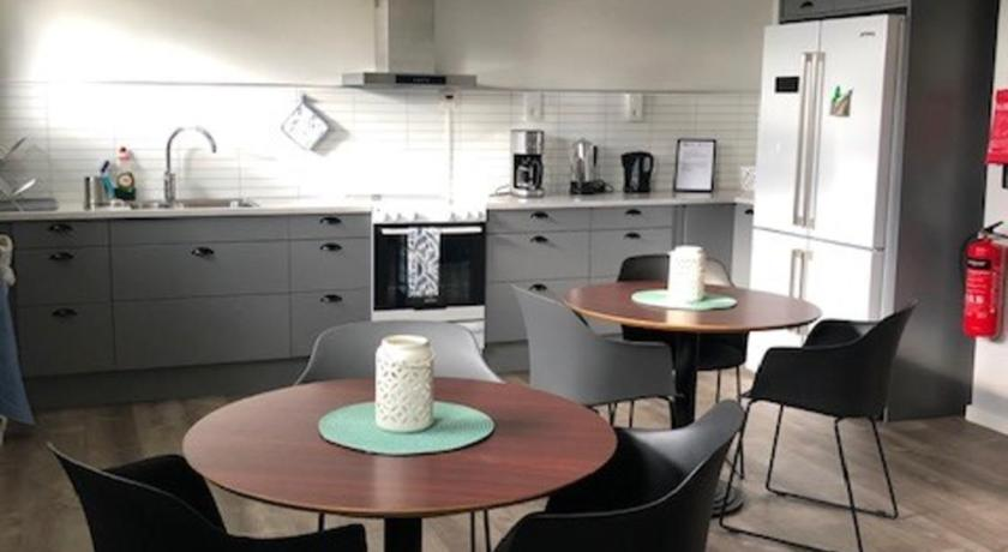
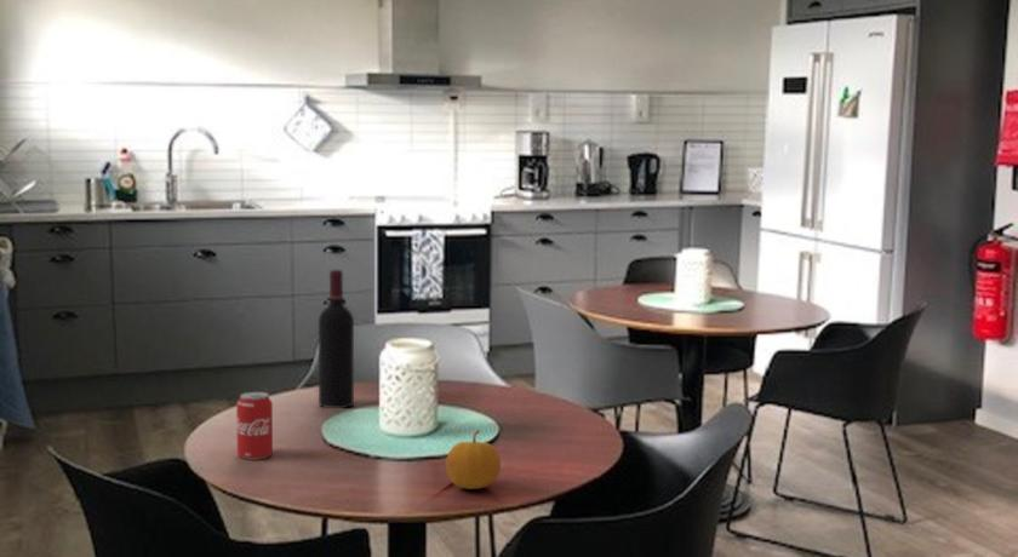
+ fruit (473, 459)
+ beverage can (254, 425)
+ wine bottle (336, 338)
